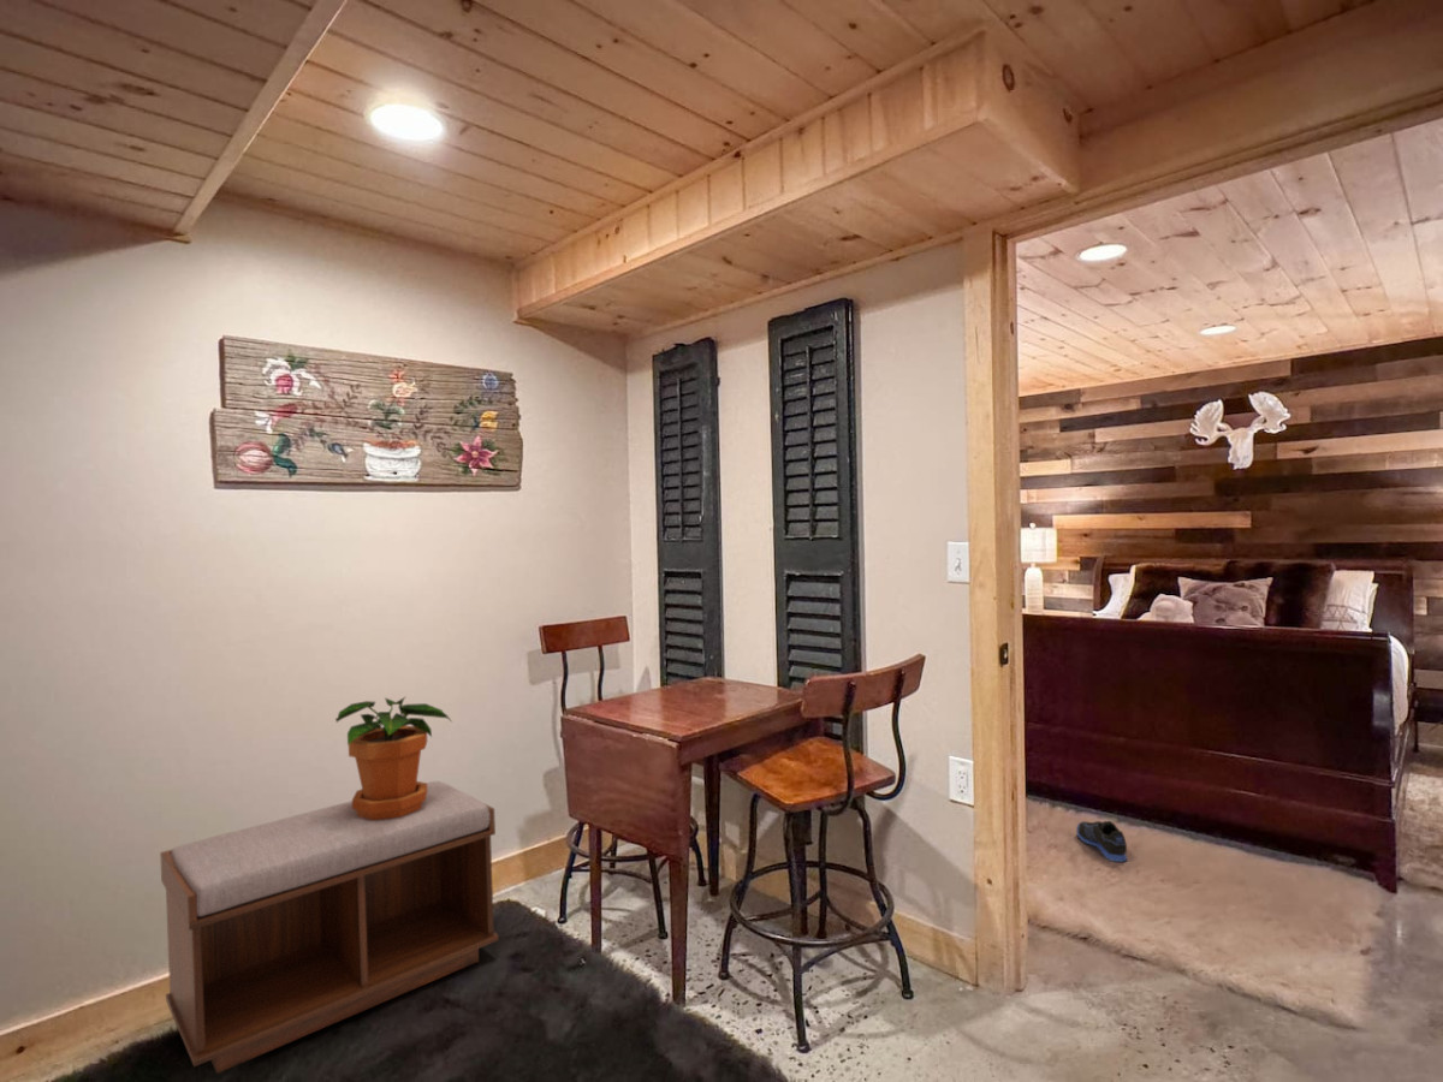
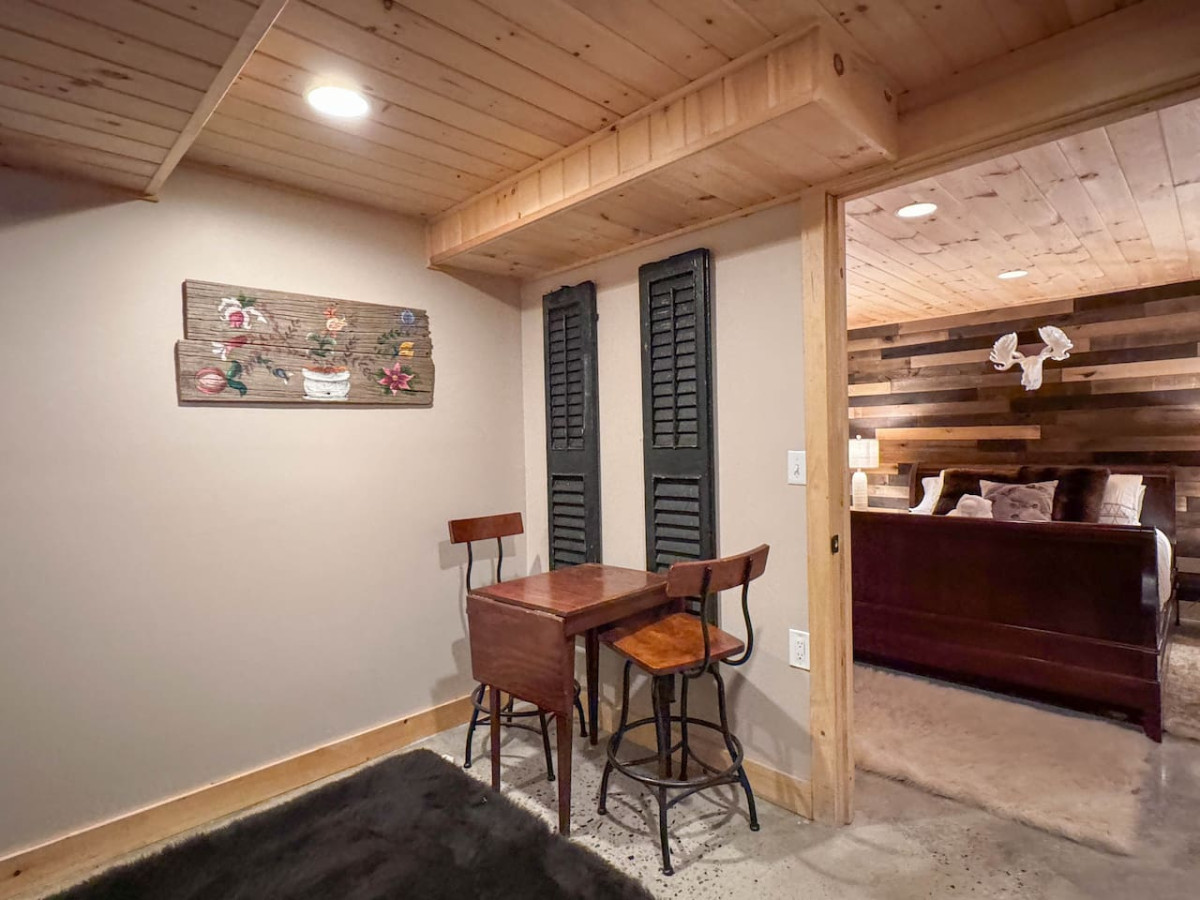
- potted plant (400, 753)
- bench (340, 903)
- sneaker (1101, 832)
